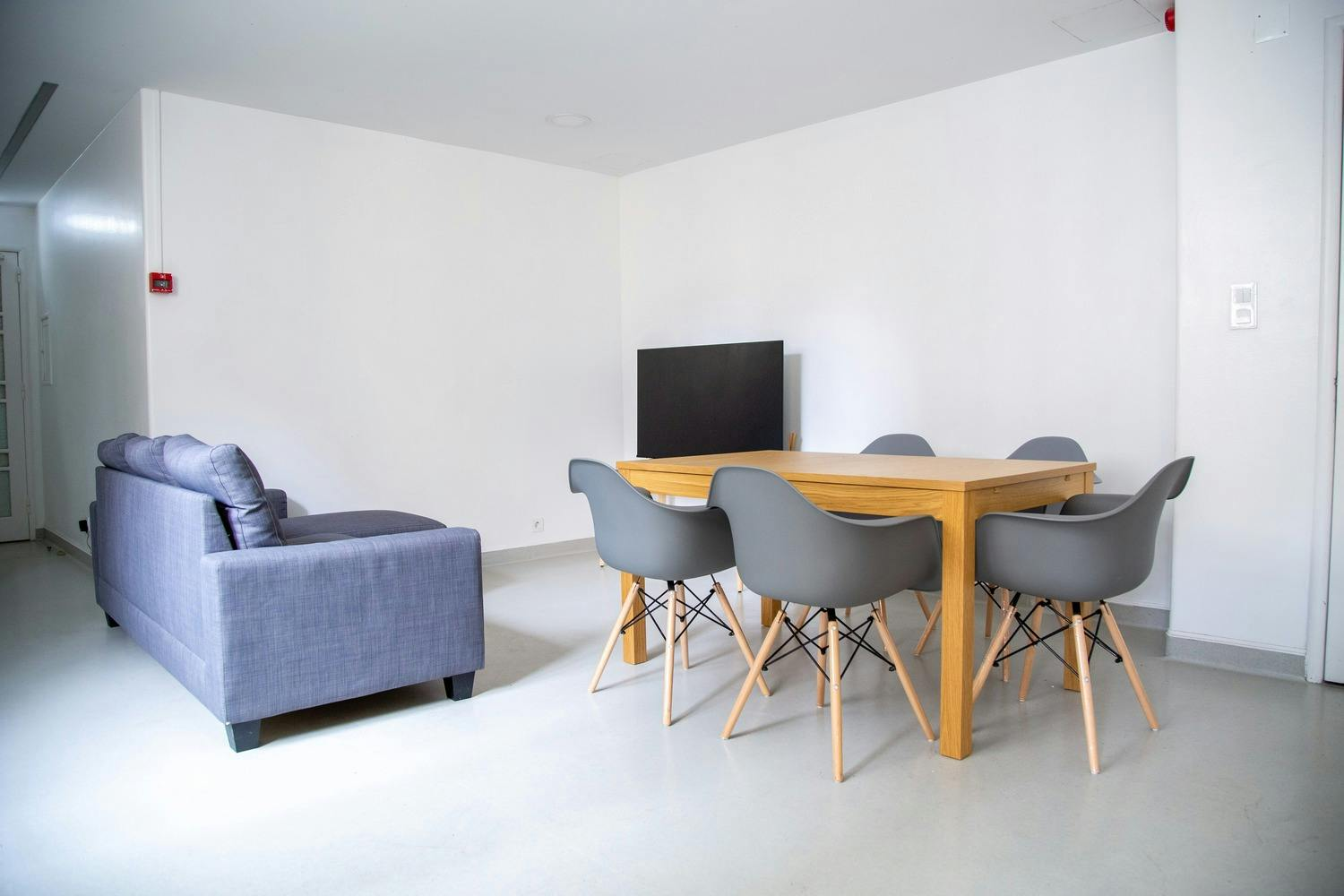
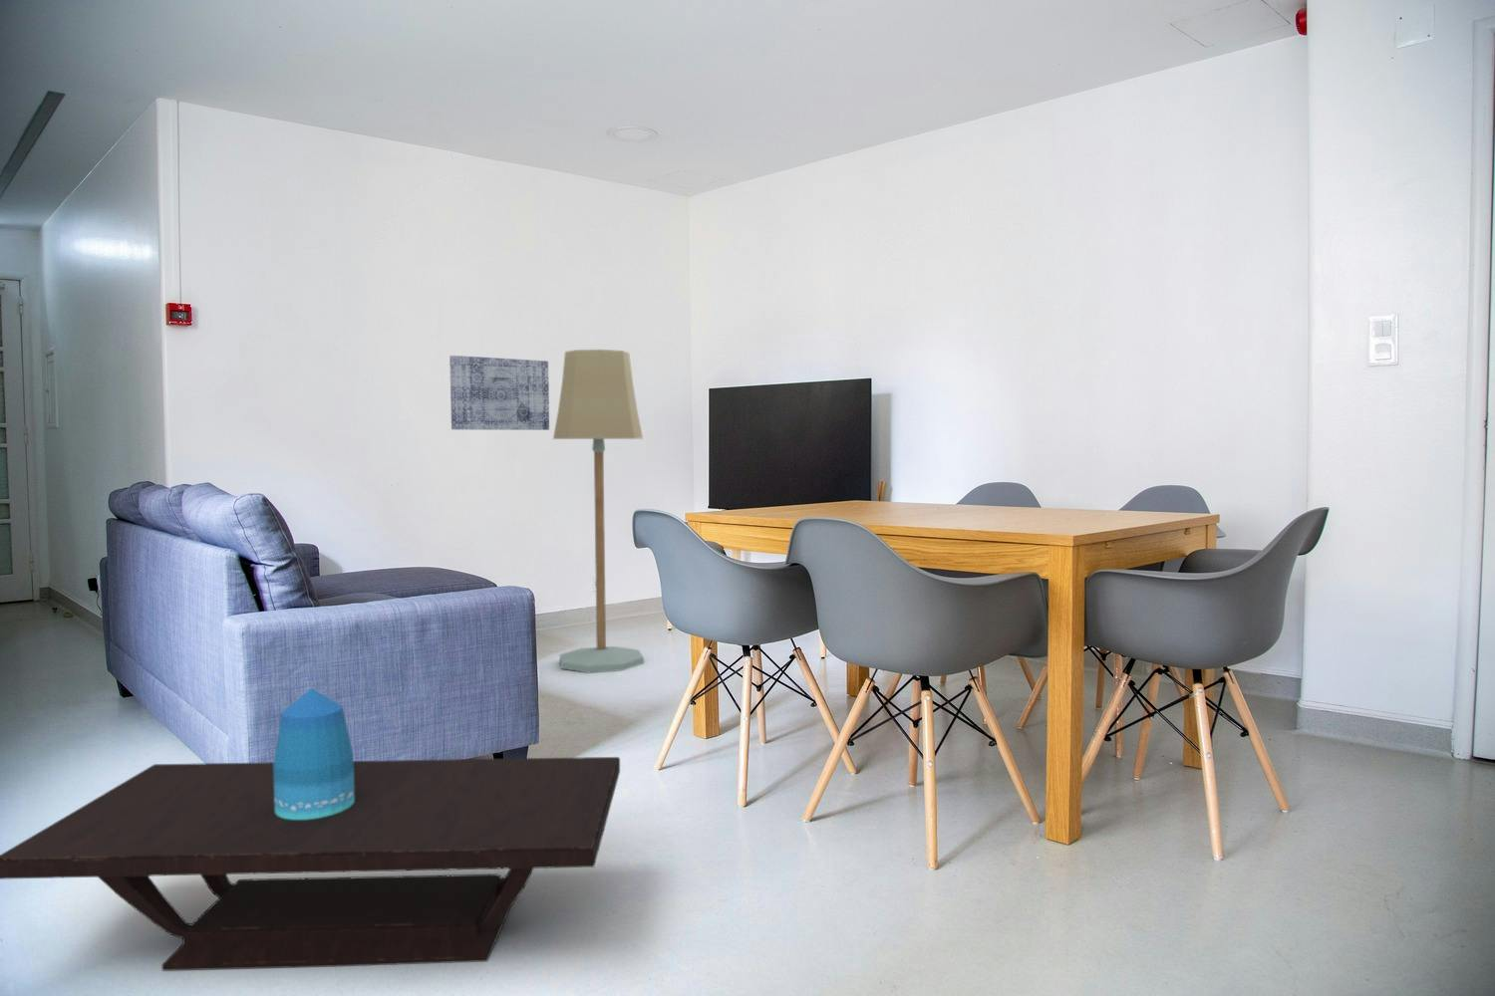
+ coffee table (349, 866)
+ vase (313, 745)
+ floor lamp (598, 508)
+ wall art (502, 394)
